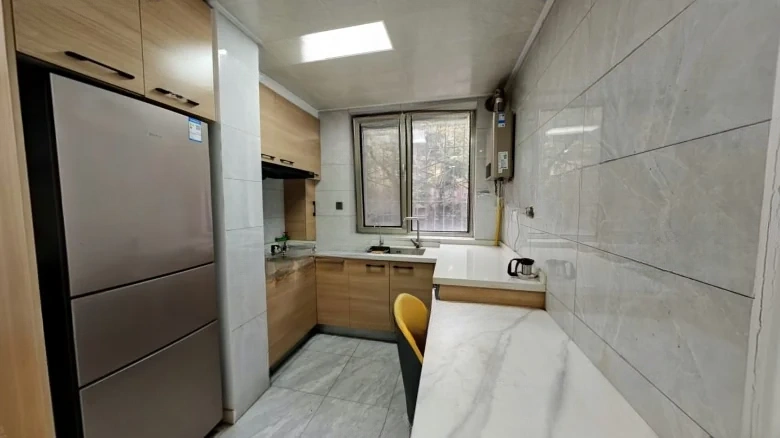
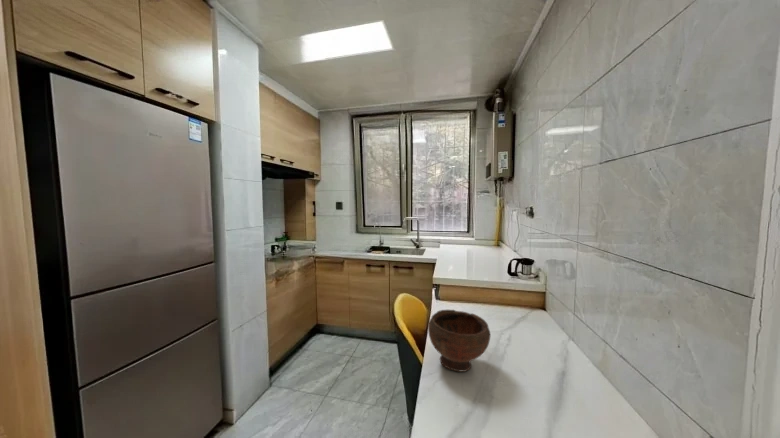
+ bowl (458, 341)
